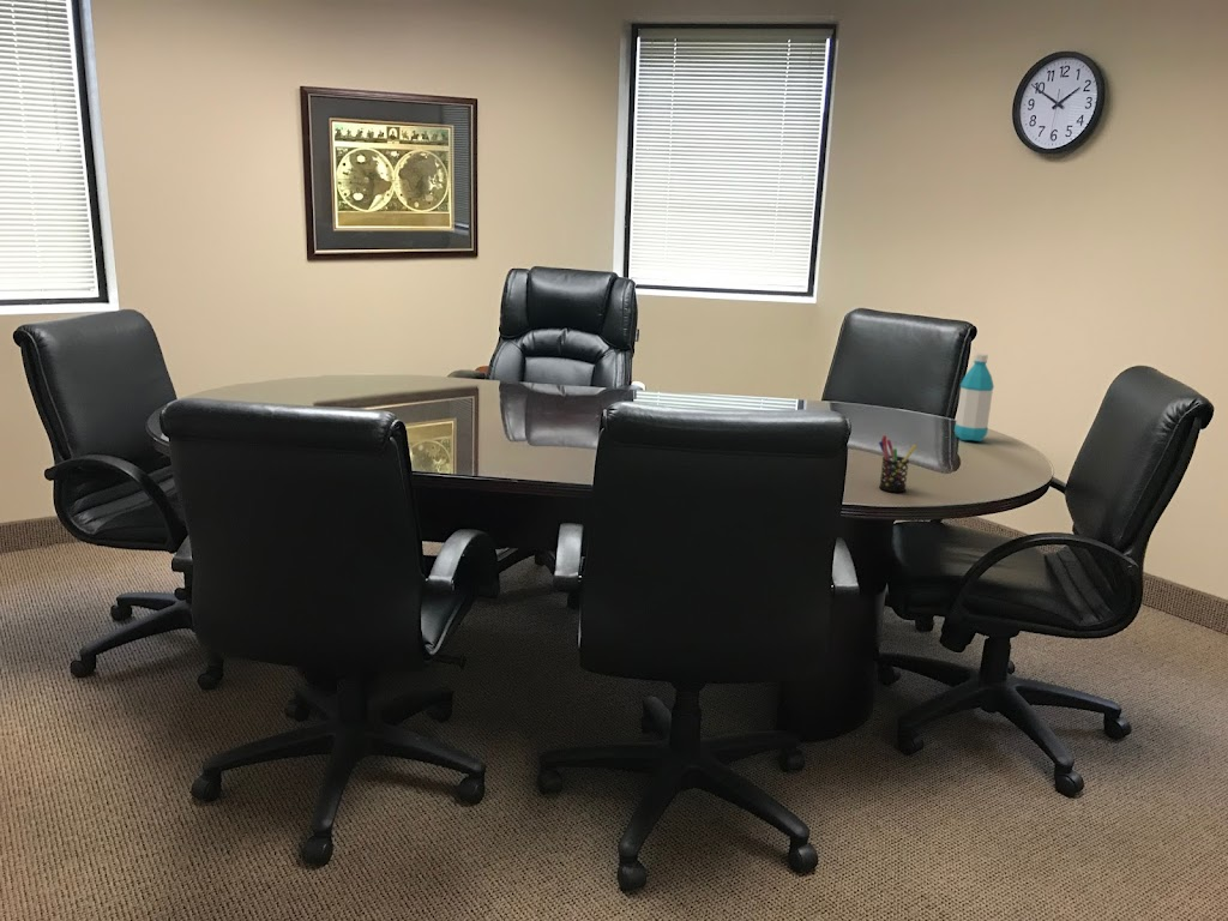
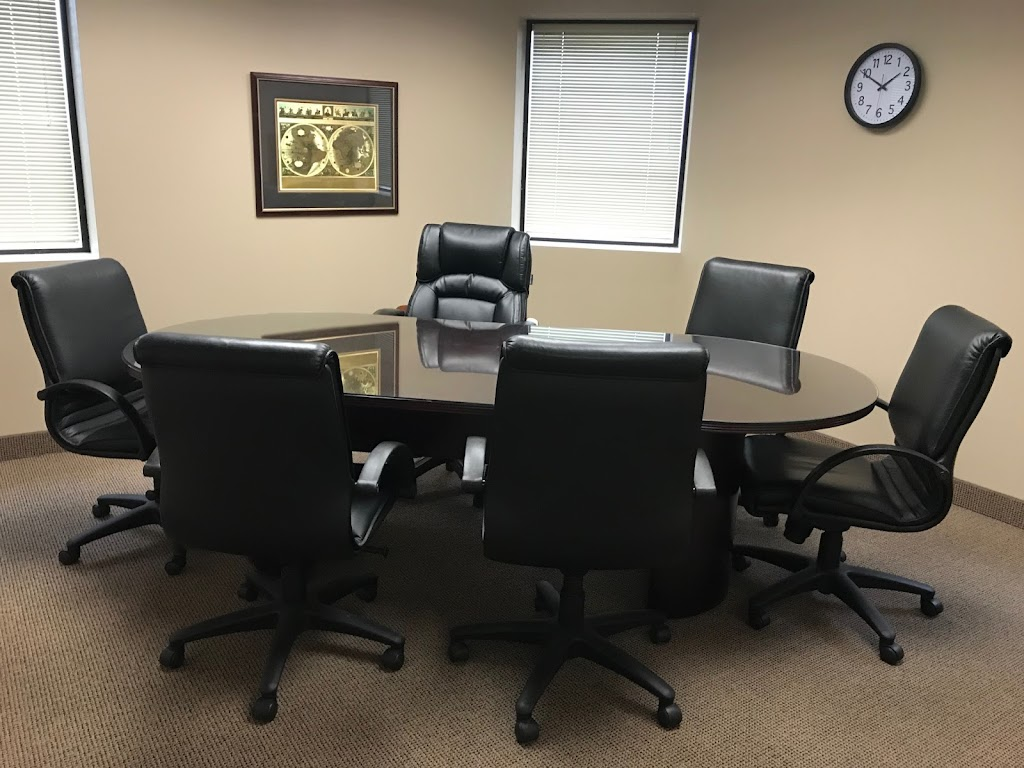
- water bottle (975, 397)
- pen holder (893, 463)
